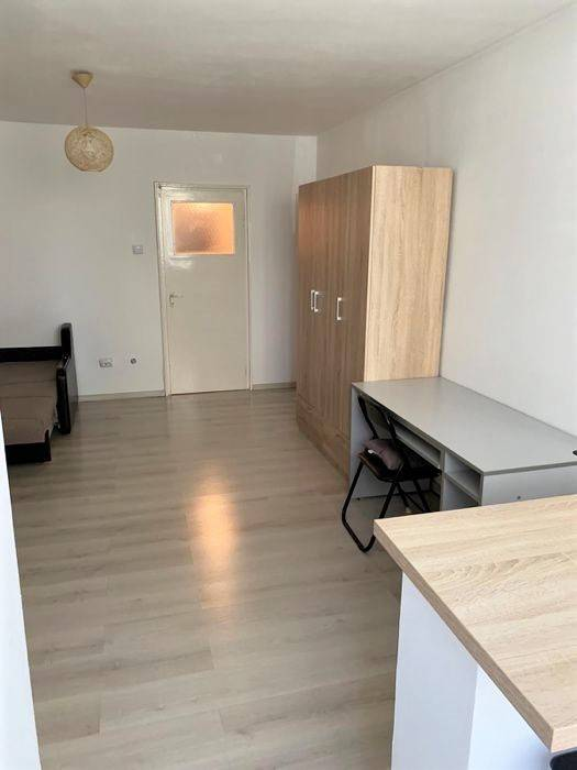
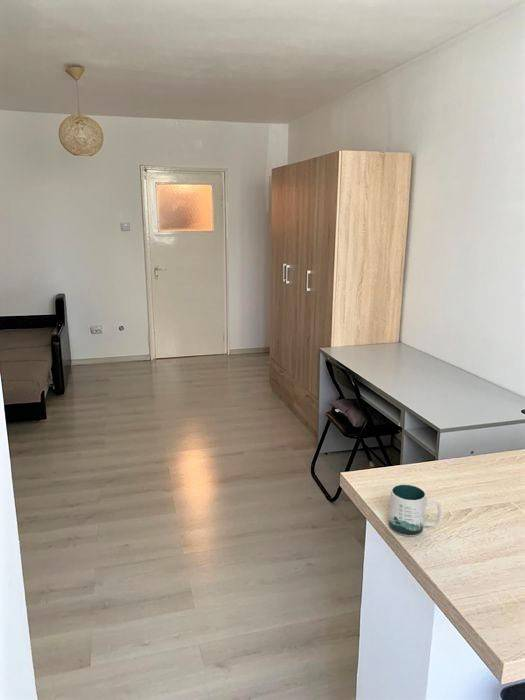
+ mug (415, 510)
